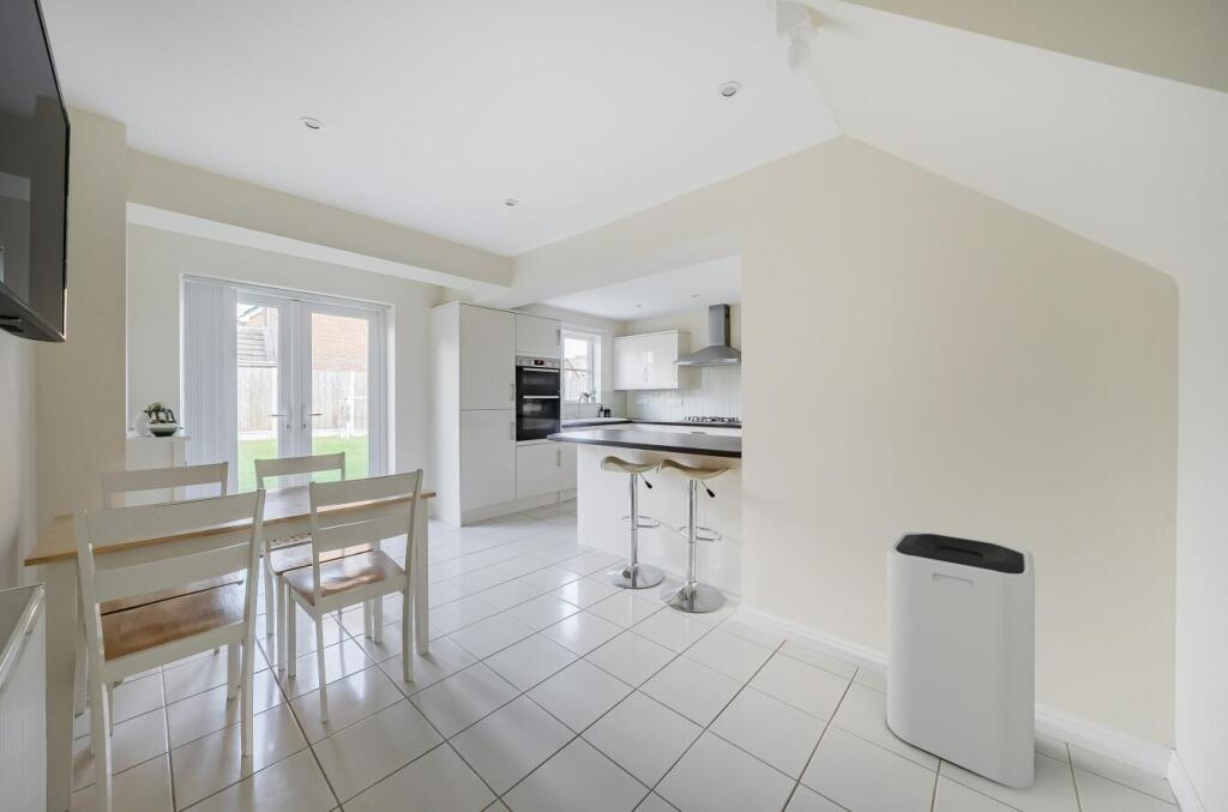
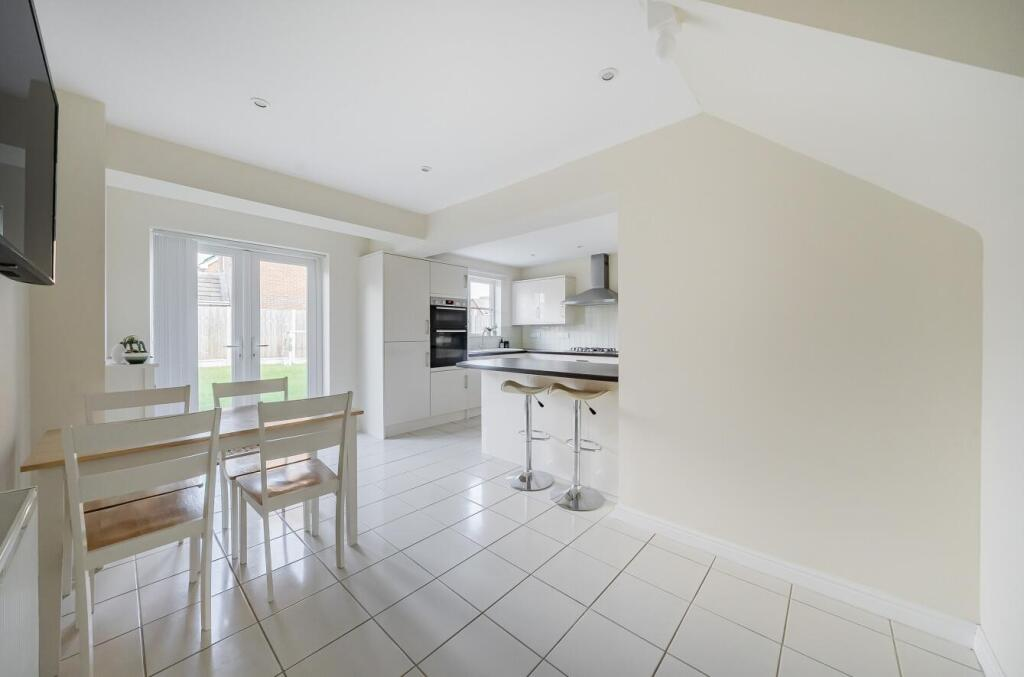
- trash can (957, 638)
